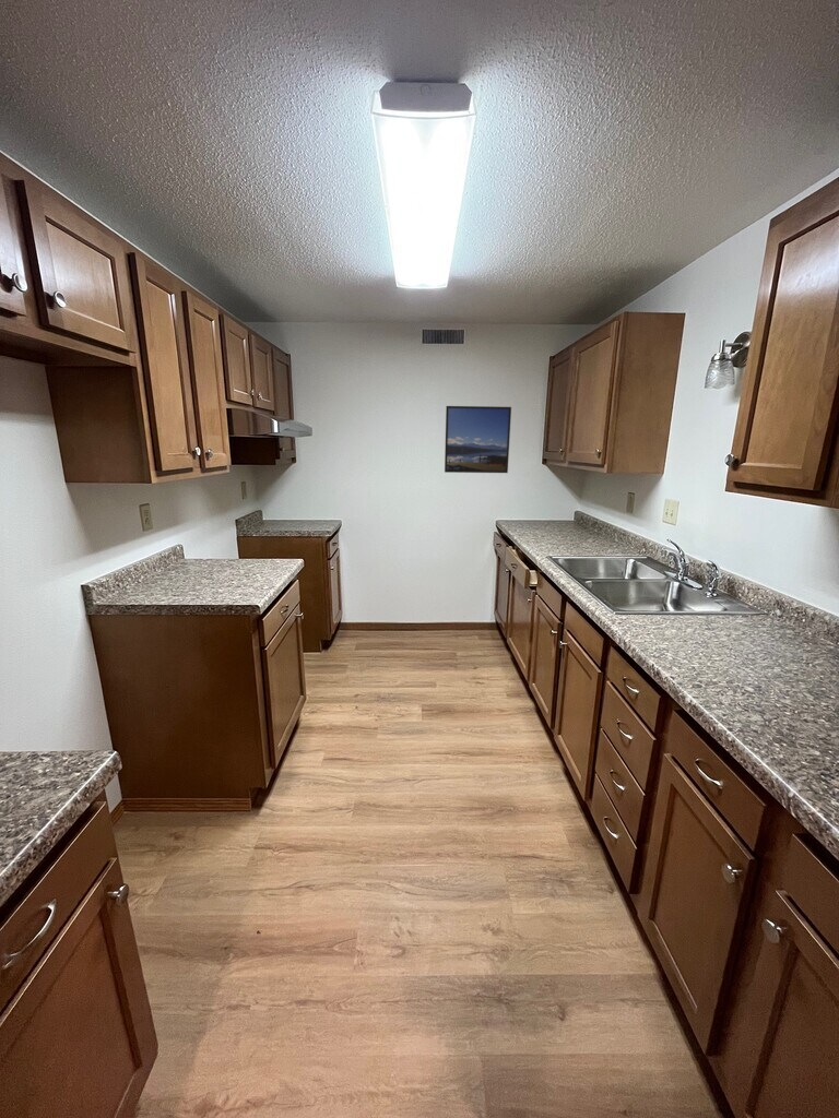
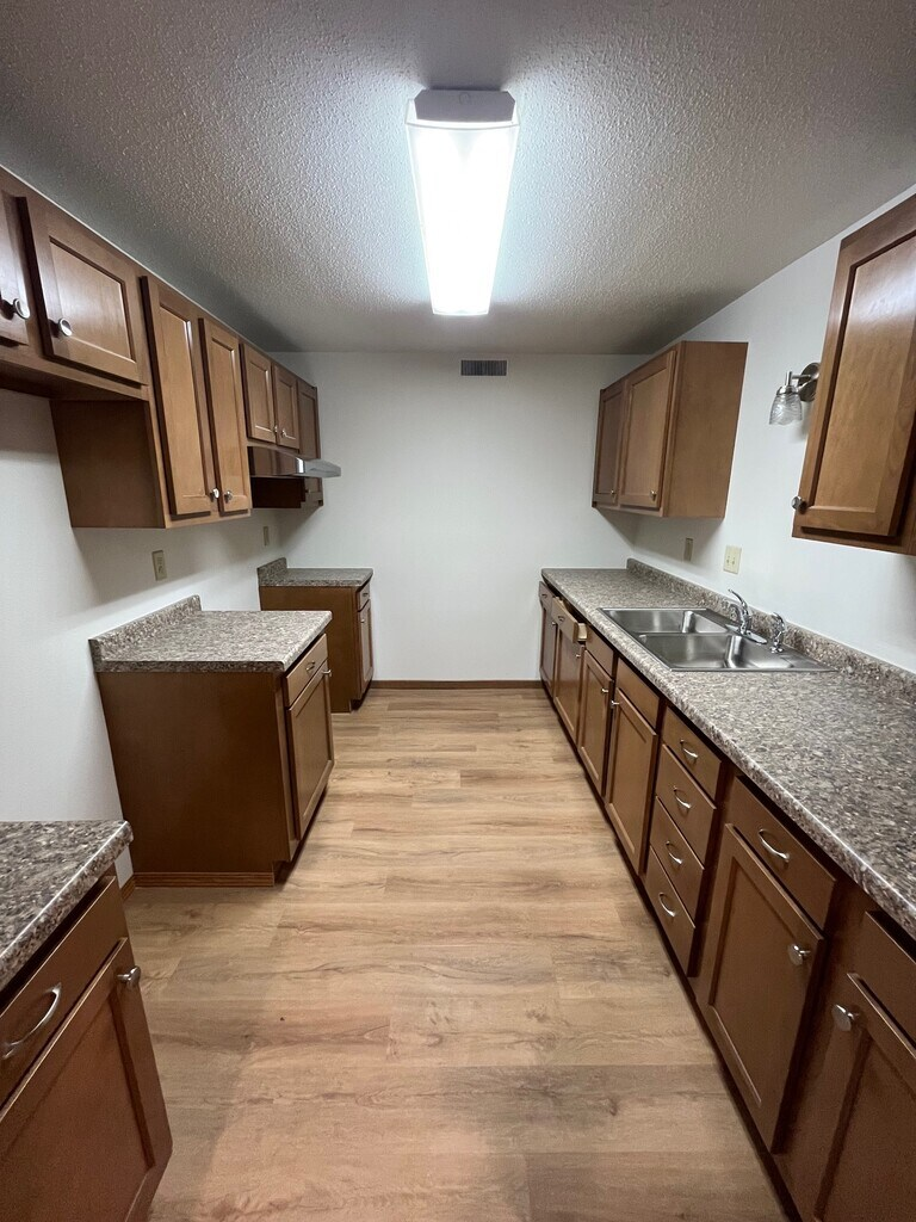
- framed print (477, 440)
